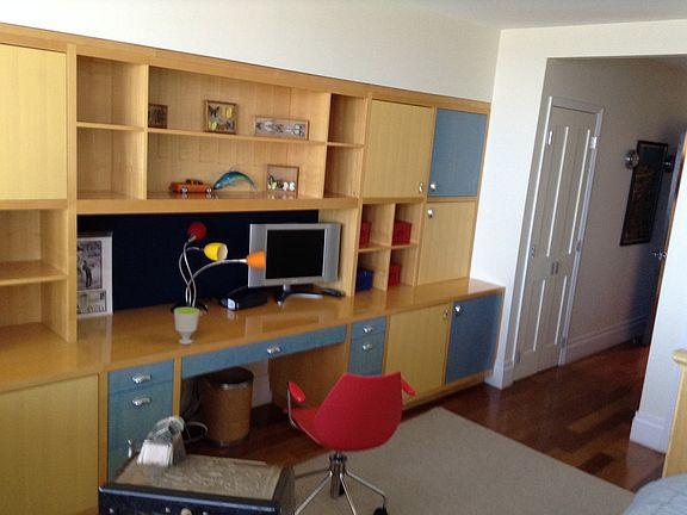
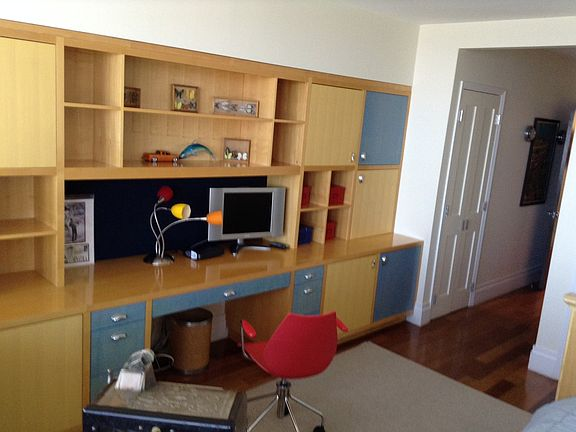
- cup (186, 325)
